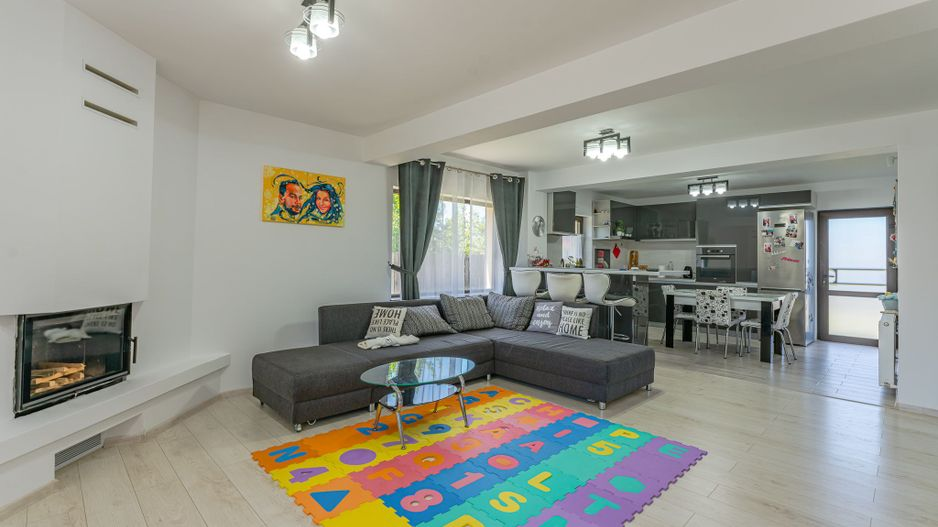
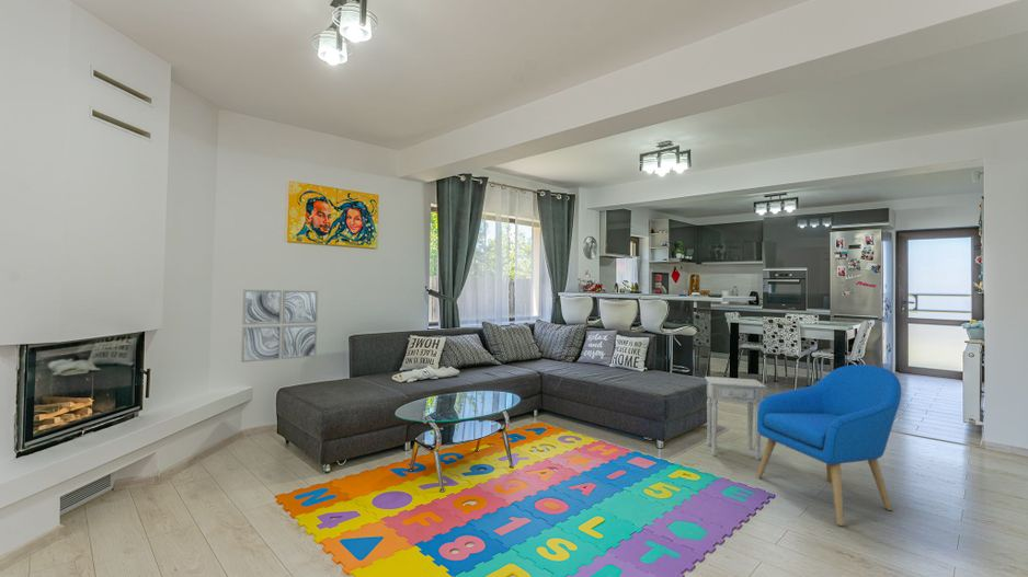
+ nightstand (747, 416)
+ armchair (833, 430)
+ wall art (282, 325)
